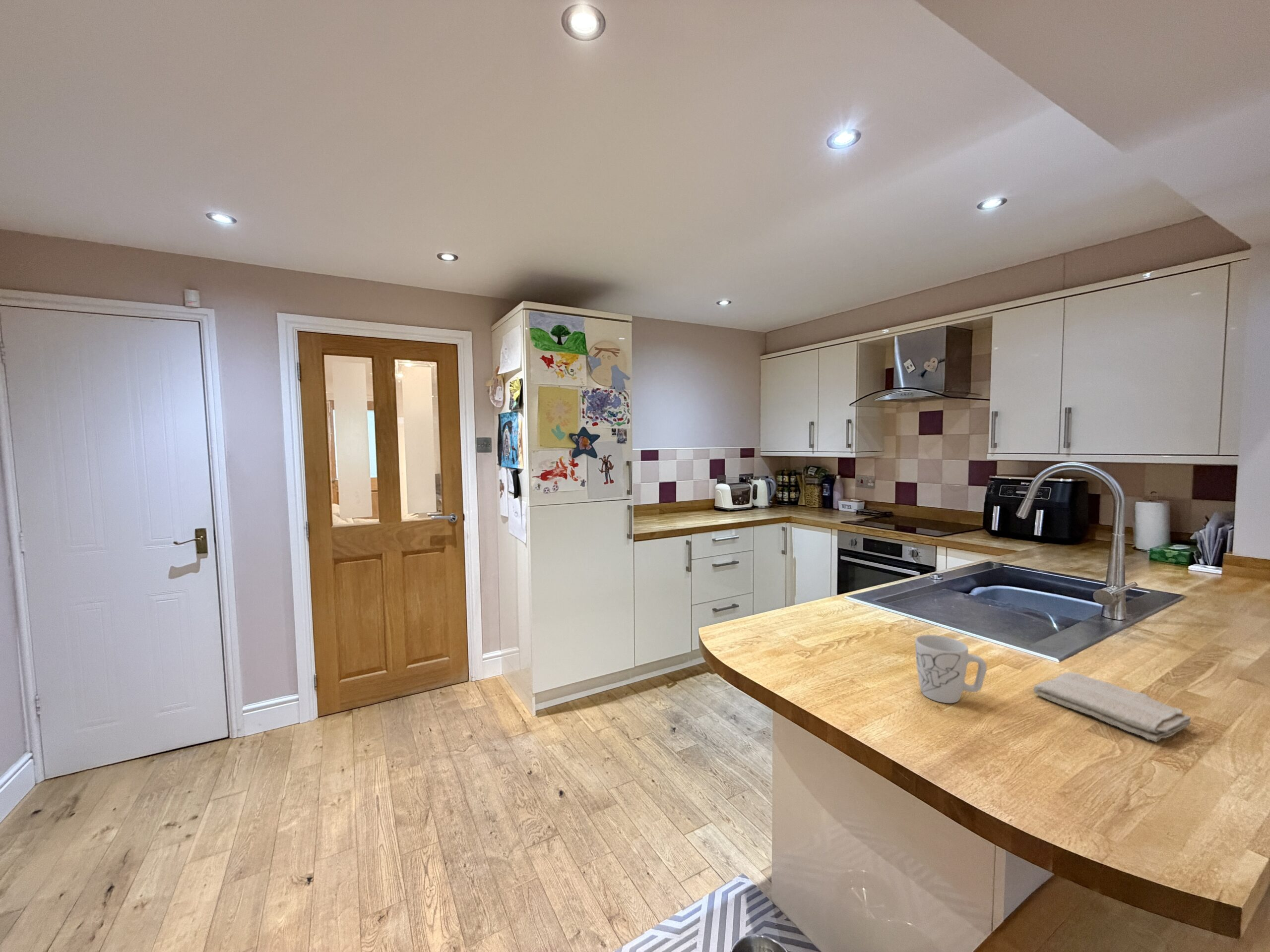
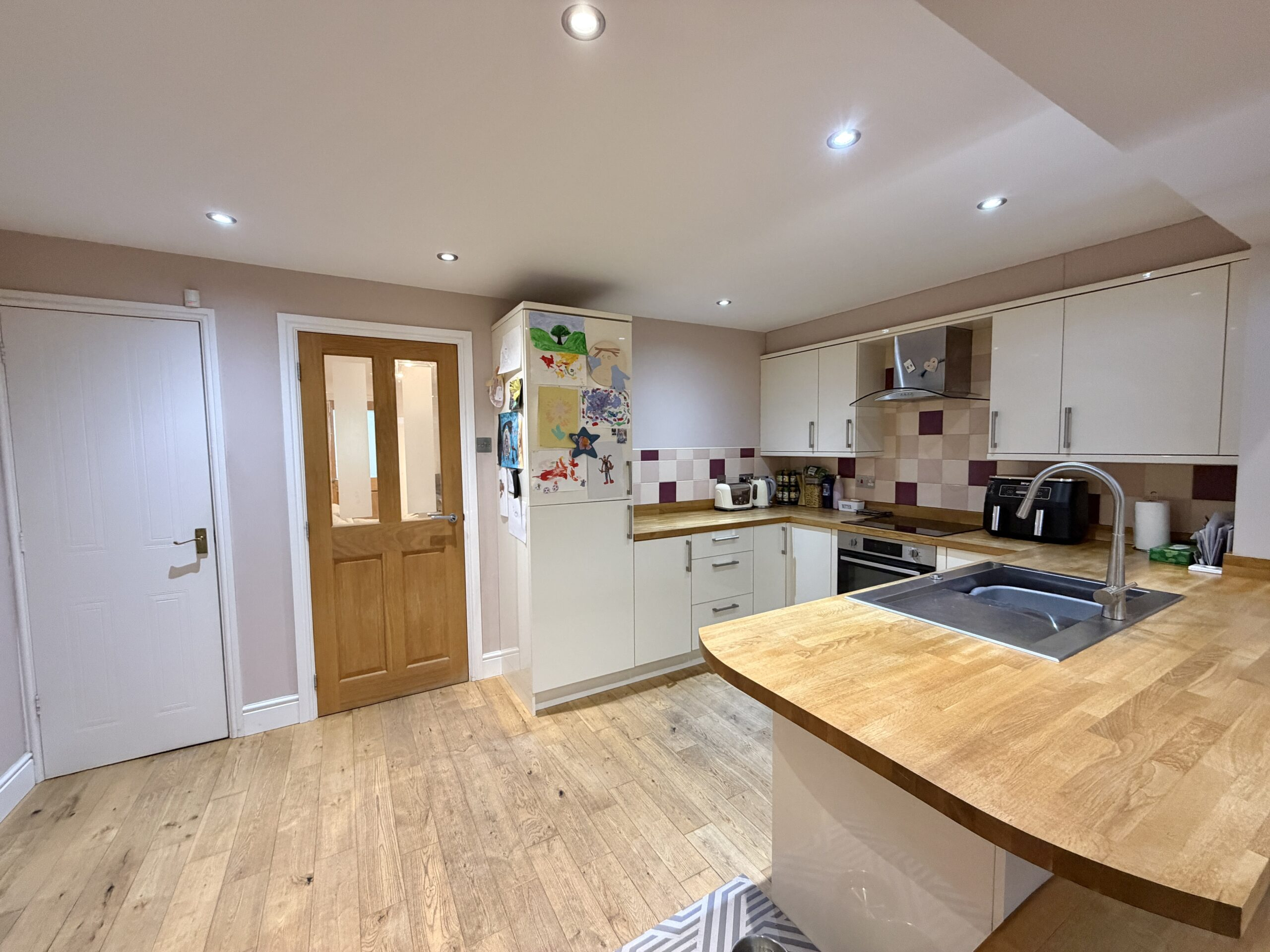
- mug (950, 670)
- washcloth (1107, 702)
